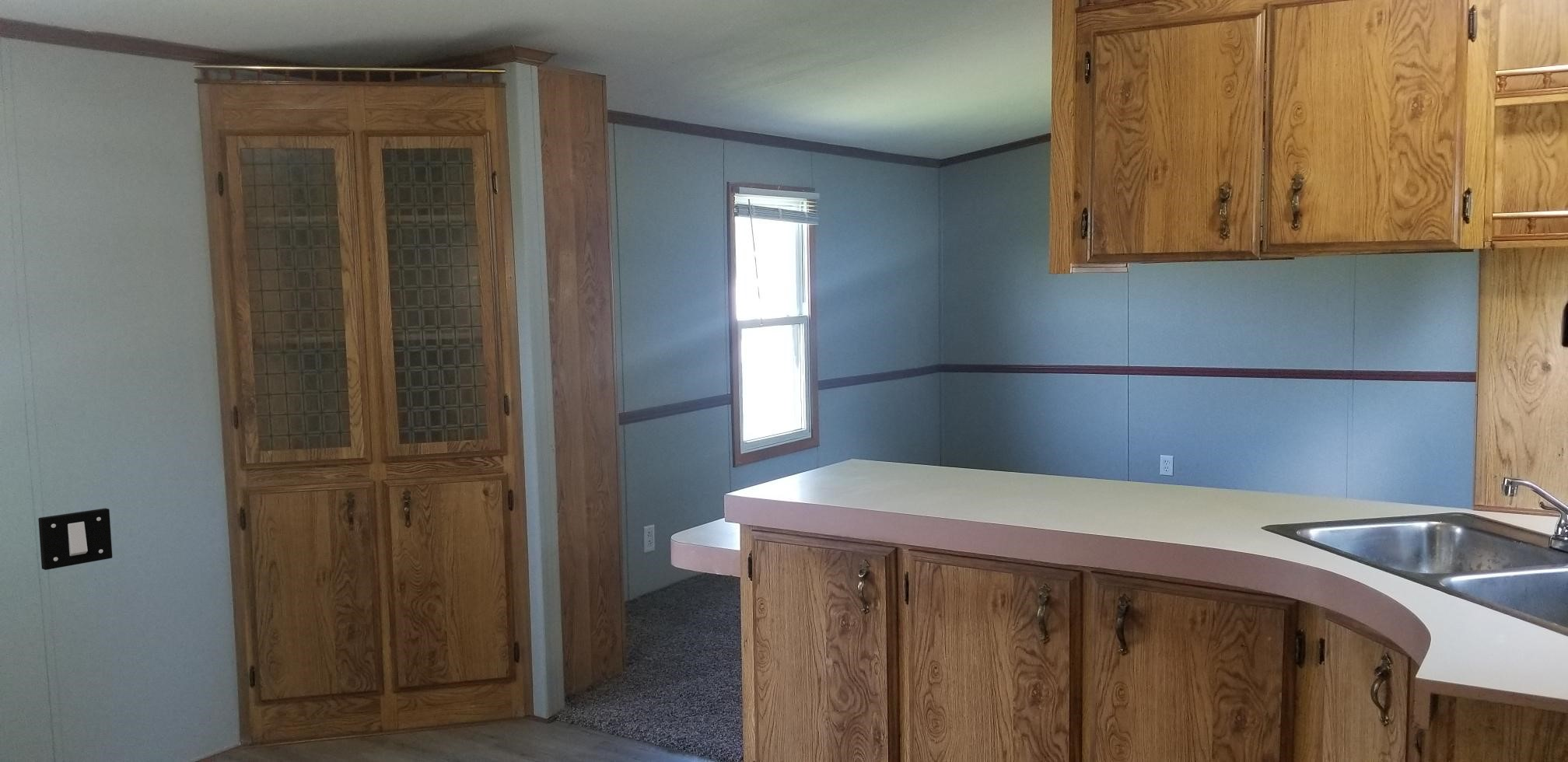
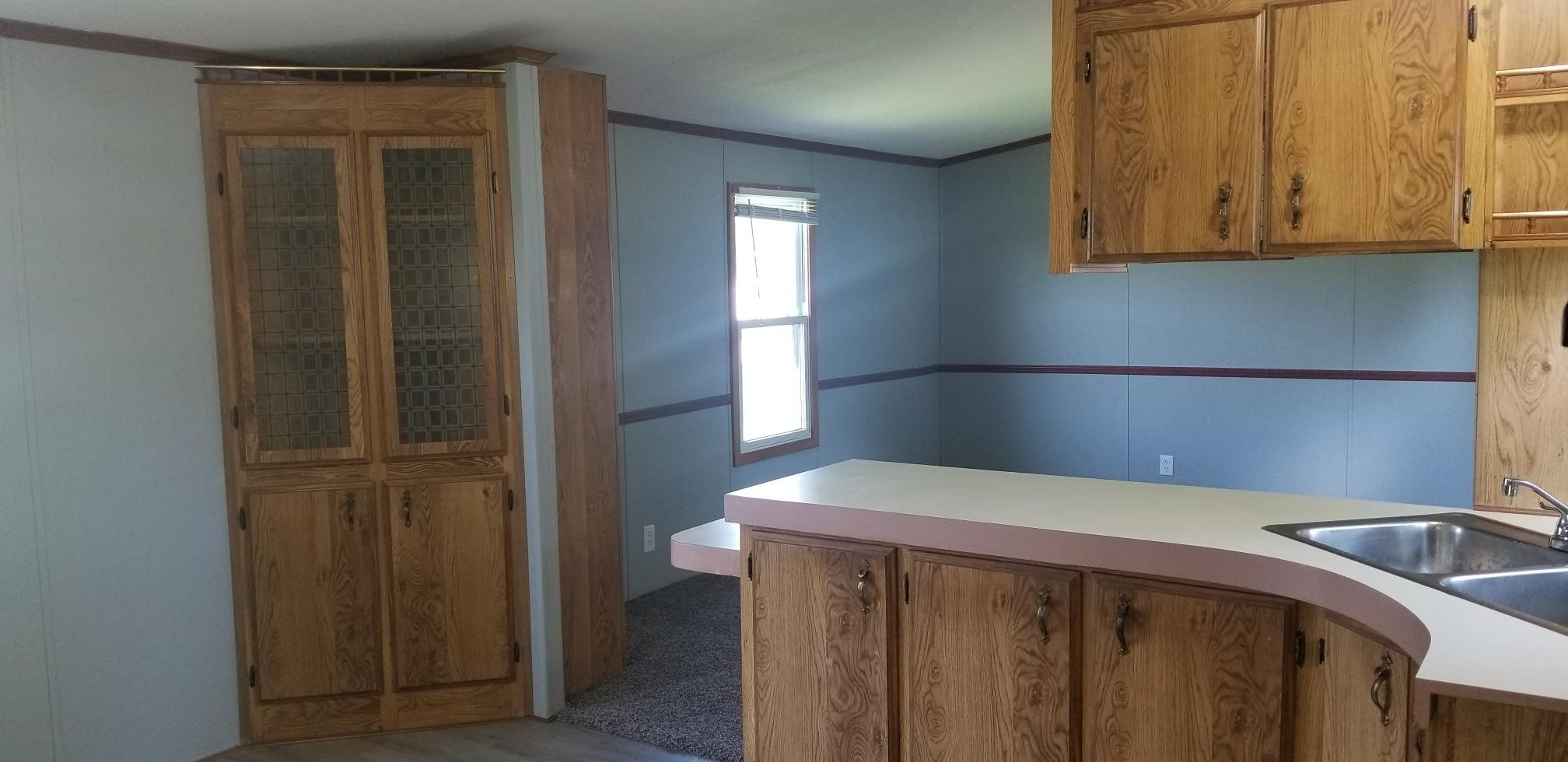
- light switch (77, 538)
